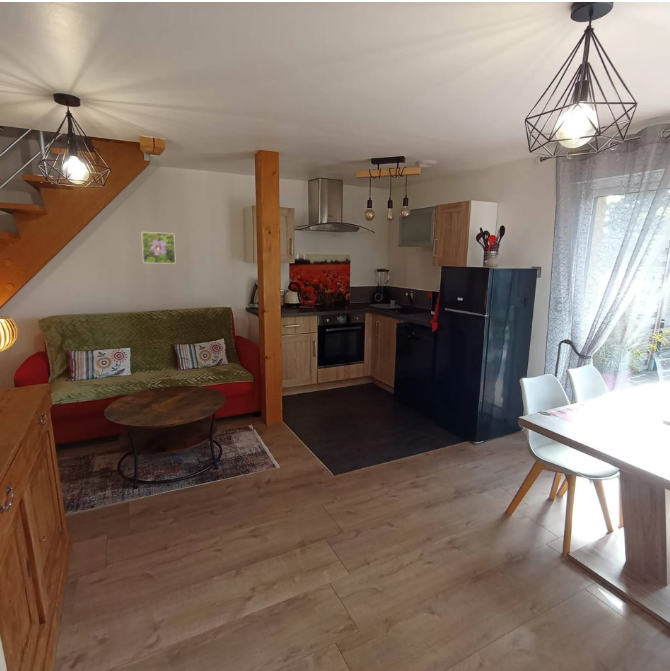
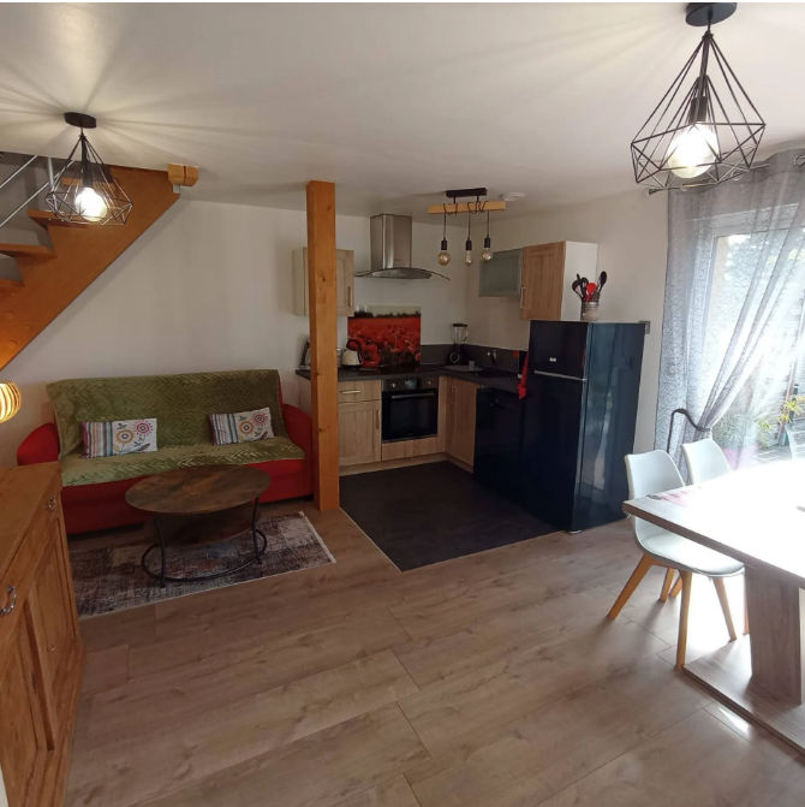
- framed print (158, 248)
